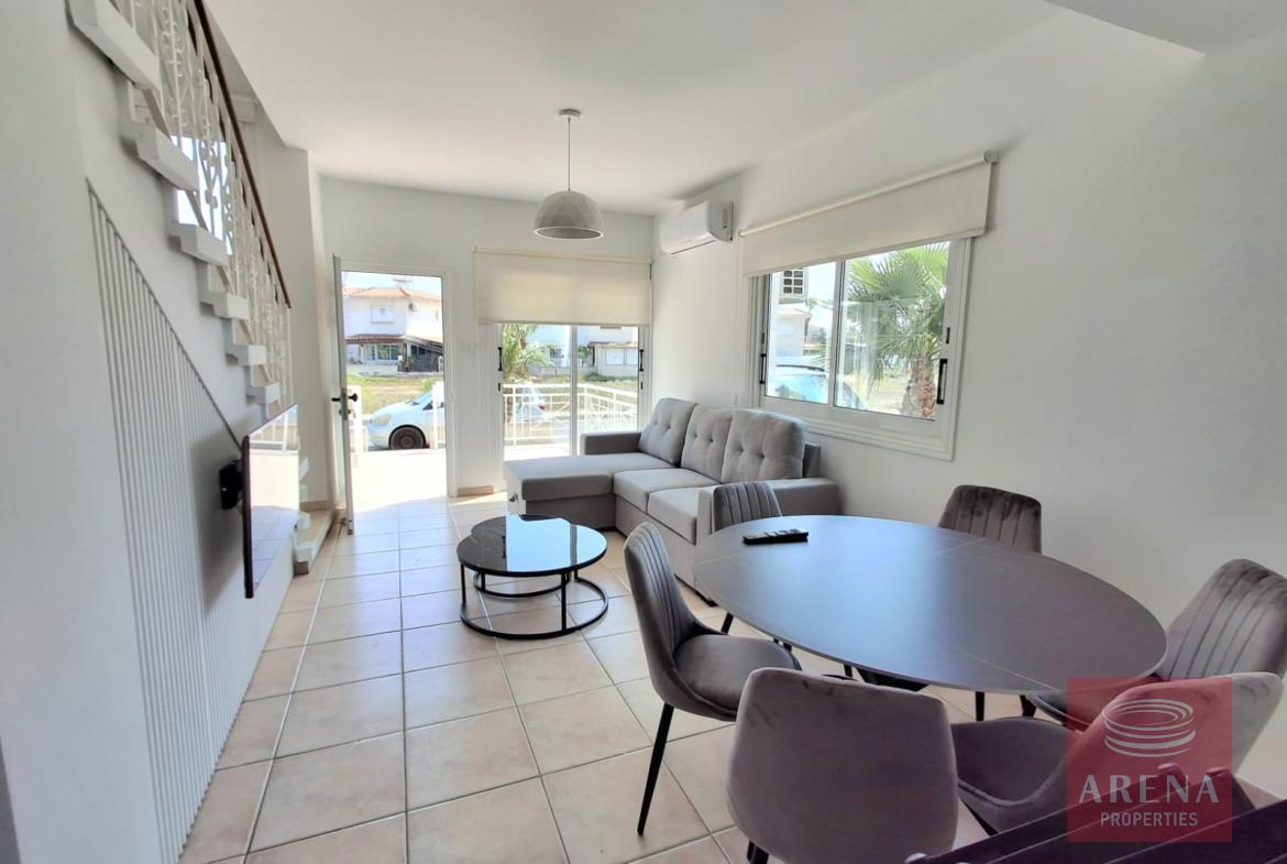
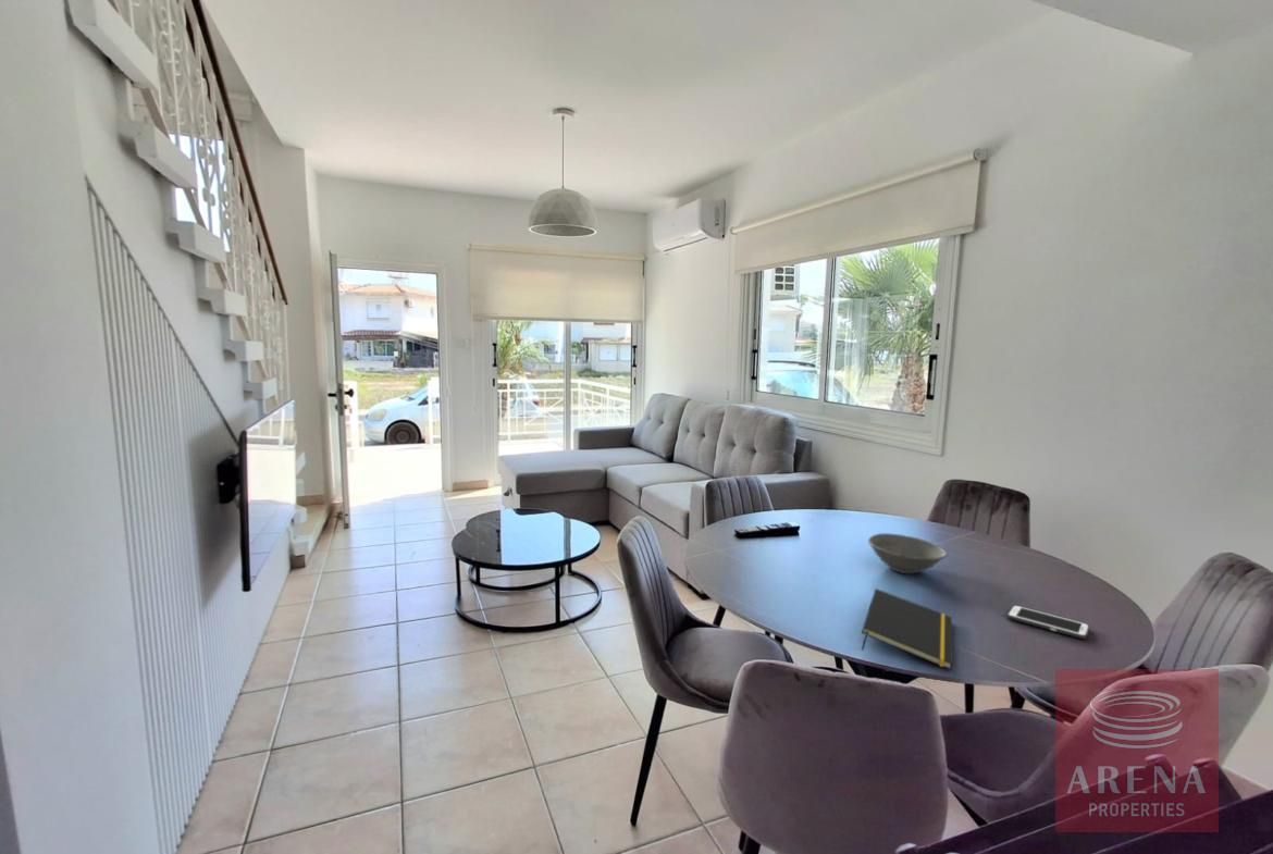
+ bowl (905, 556)
+ cell phone (1047, 621)
+ notepad (909, 624)
